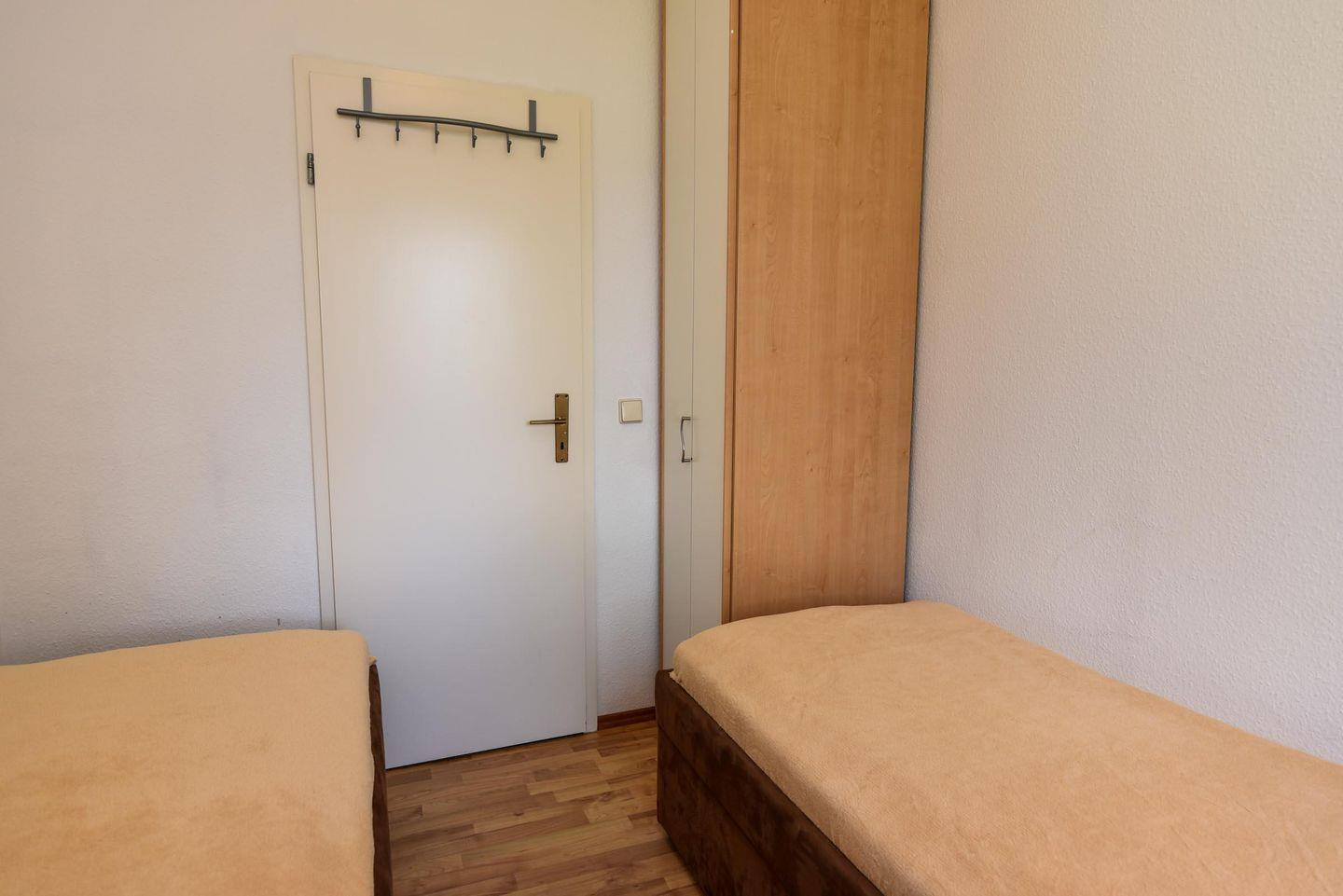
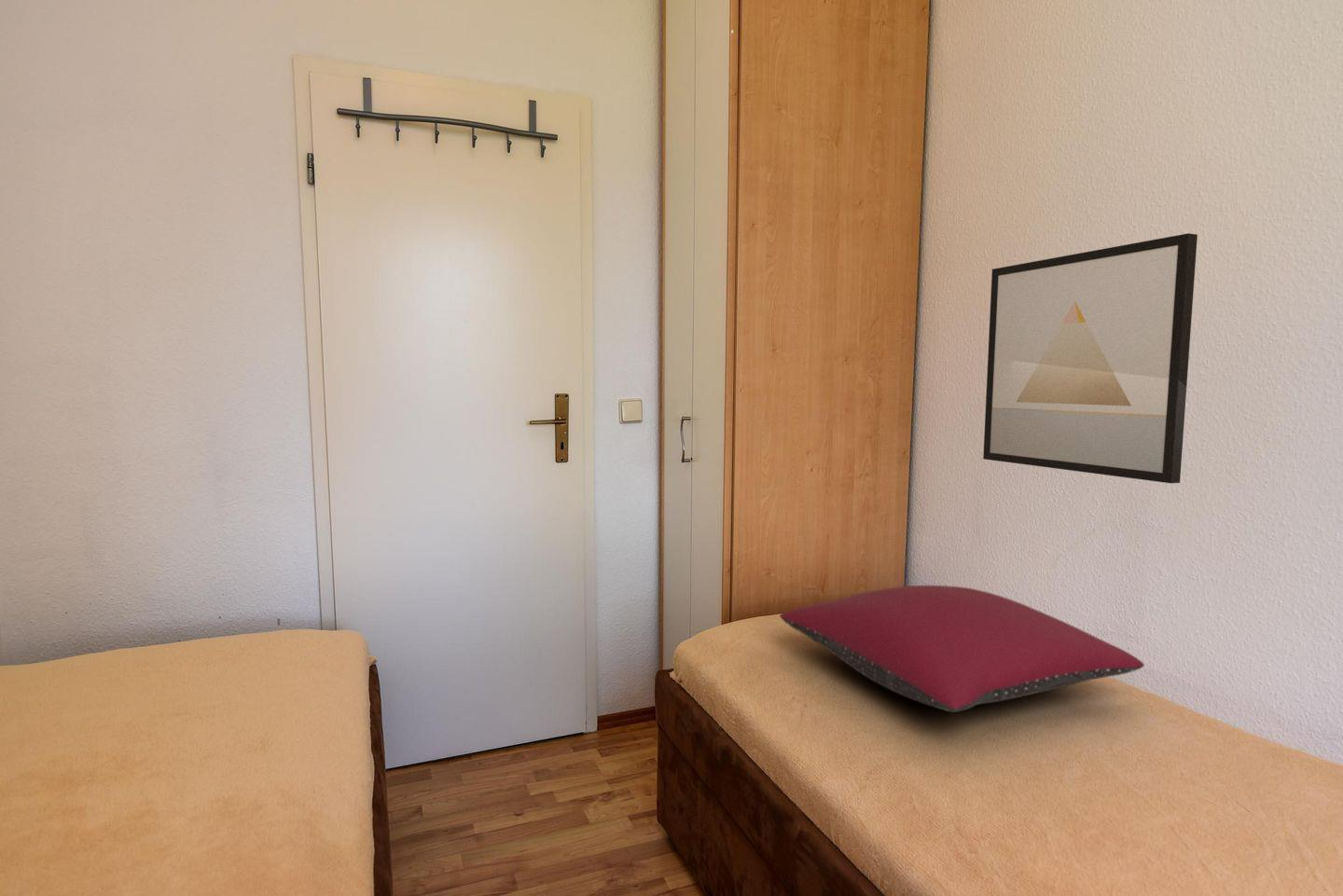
+ pillow (946, 637)
+ wall art (1074, 363)
